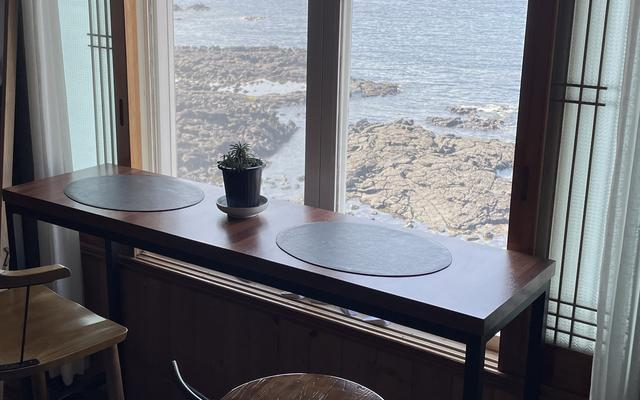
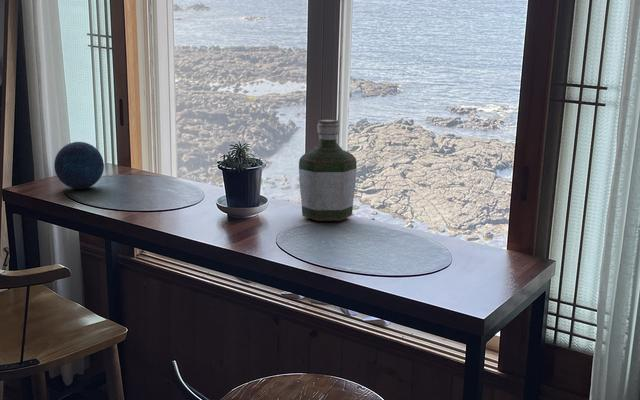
+ bottle (327, 169)
+ decorative orb (79, 165)
